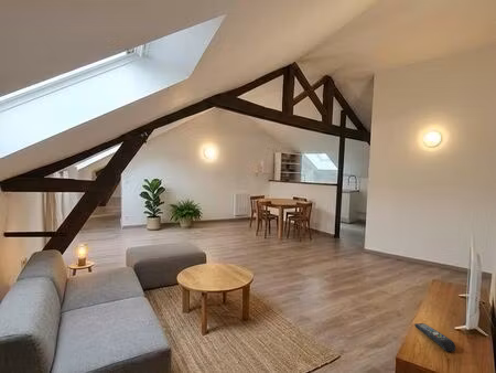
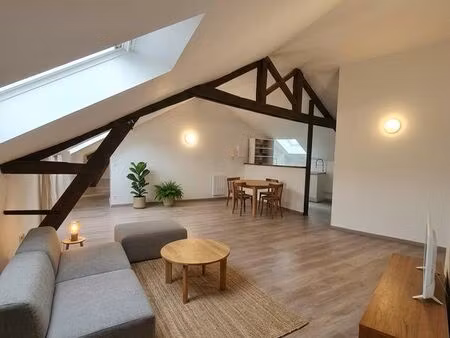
- remote control (433, 334)
